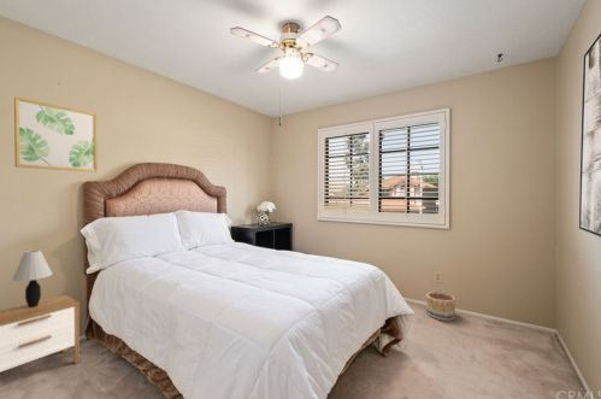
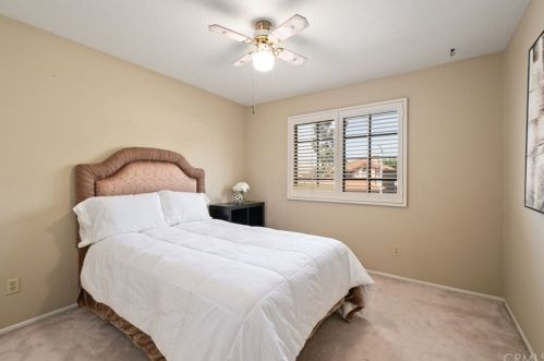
- nightstand (29, 341)
- wall art (59, 137)
- table lamp (33, 278)
- basket (440, 305)
